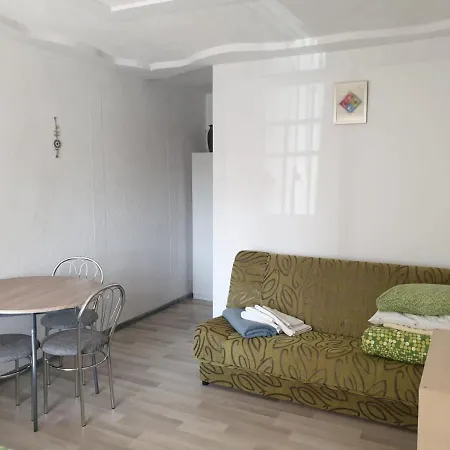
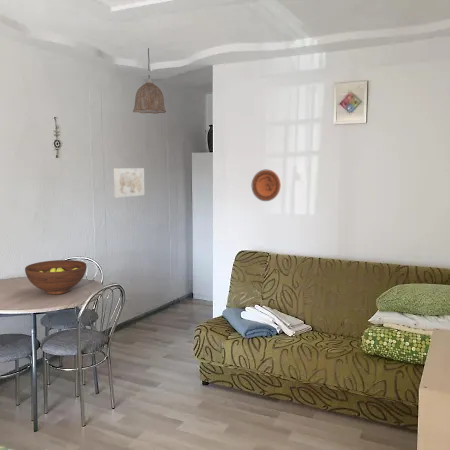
+ pendant lamp (149, 80)
+ fruit bowl (56, 278)
+ wall art (129, 182)
+ decorative plate (266, 185)
